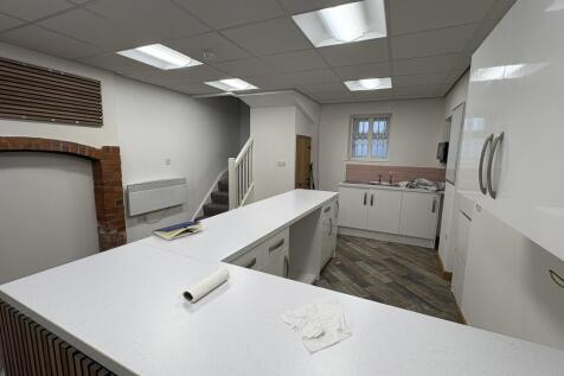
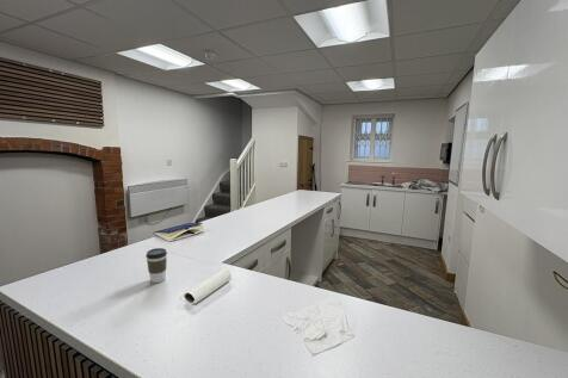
+ coffee cup (156, 265)
